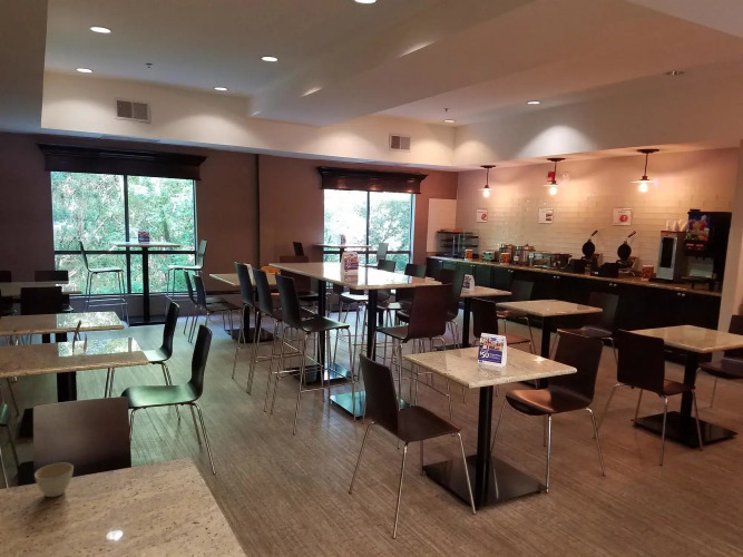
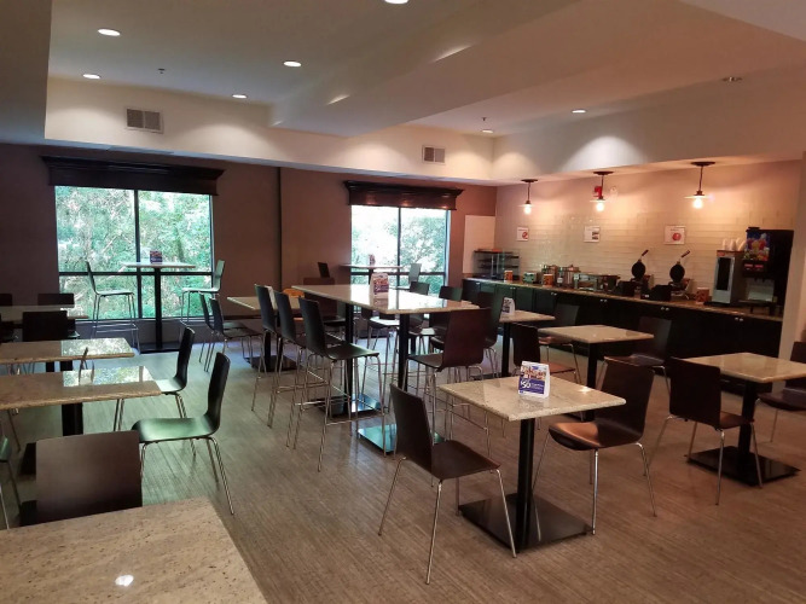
- flower pot (55, 481)
